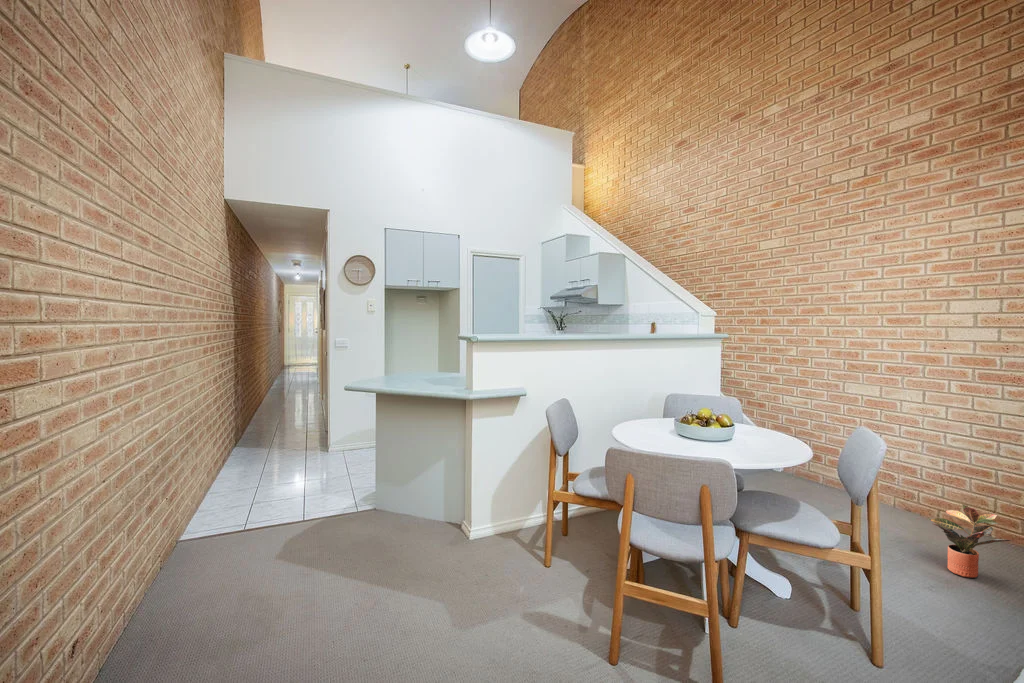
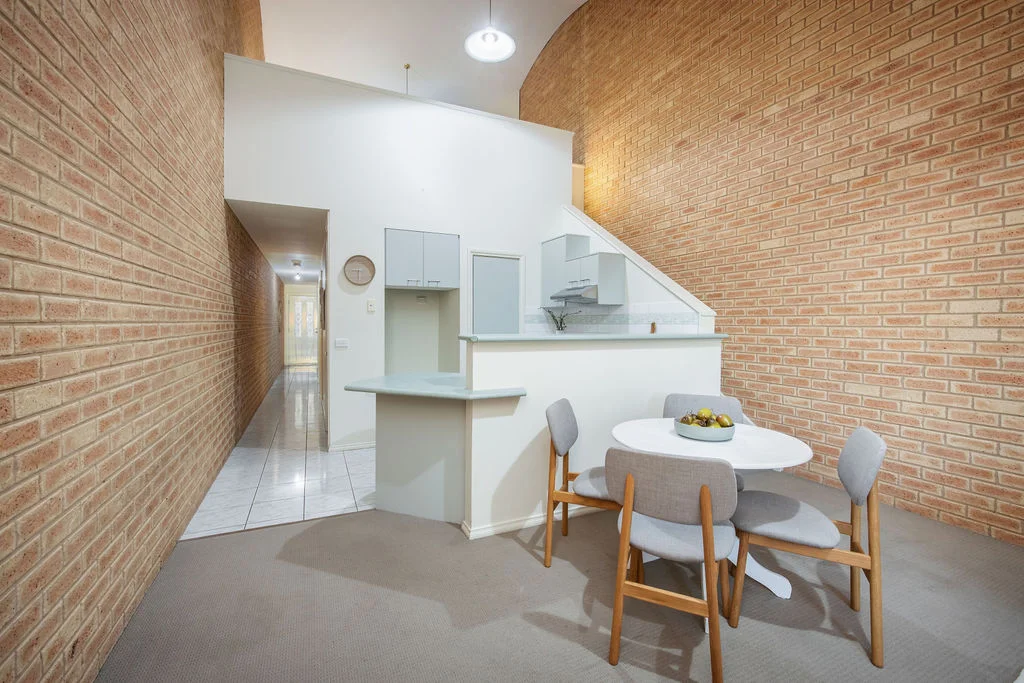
- potted plant (970, 536)
